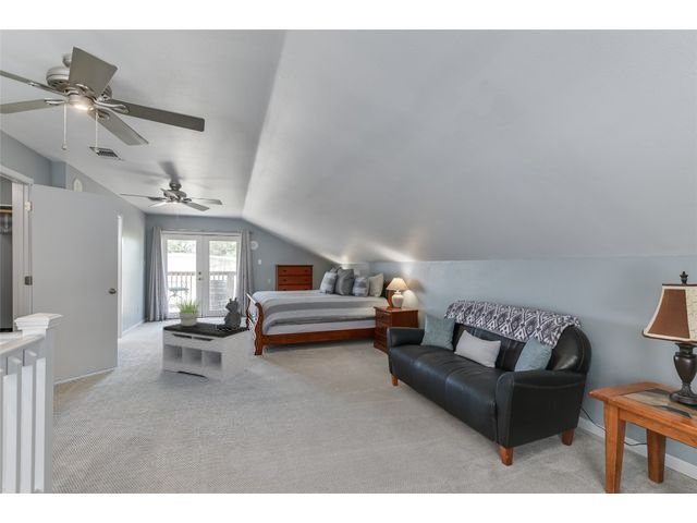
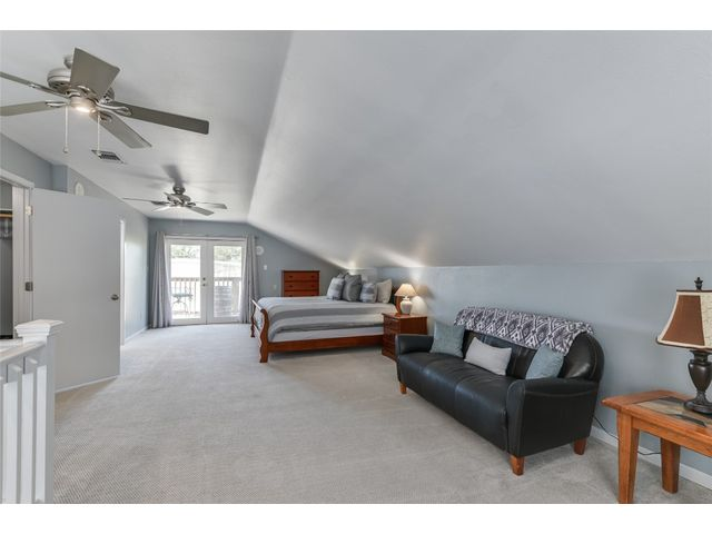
- potted plant (188, 312)
- stuffed bear (229, 313)
- bench (205, 348)
